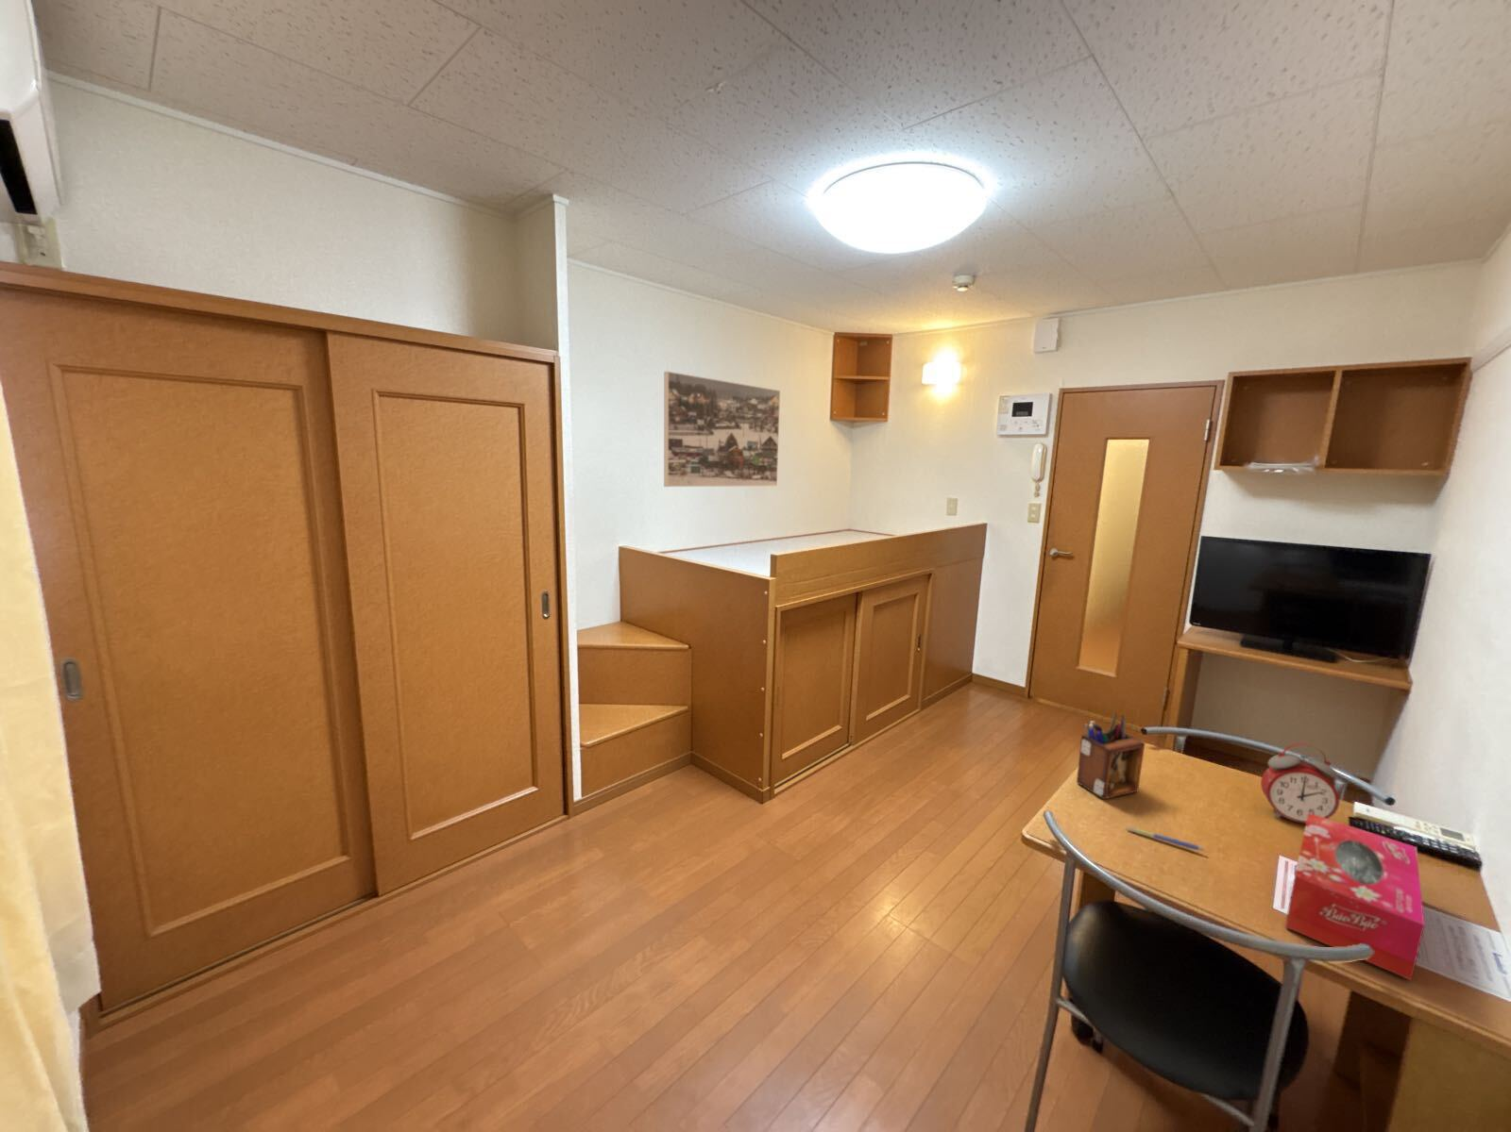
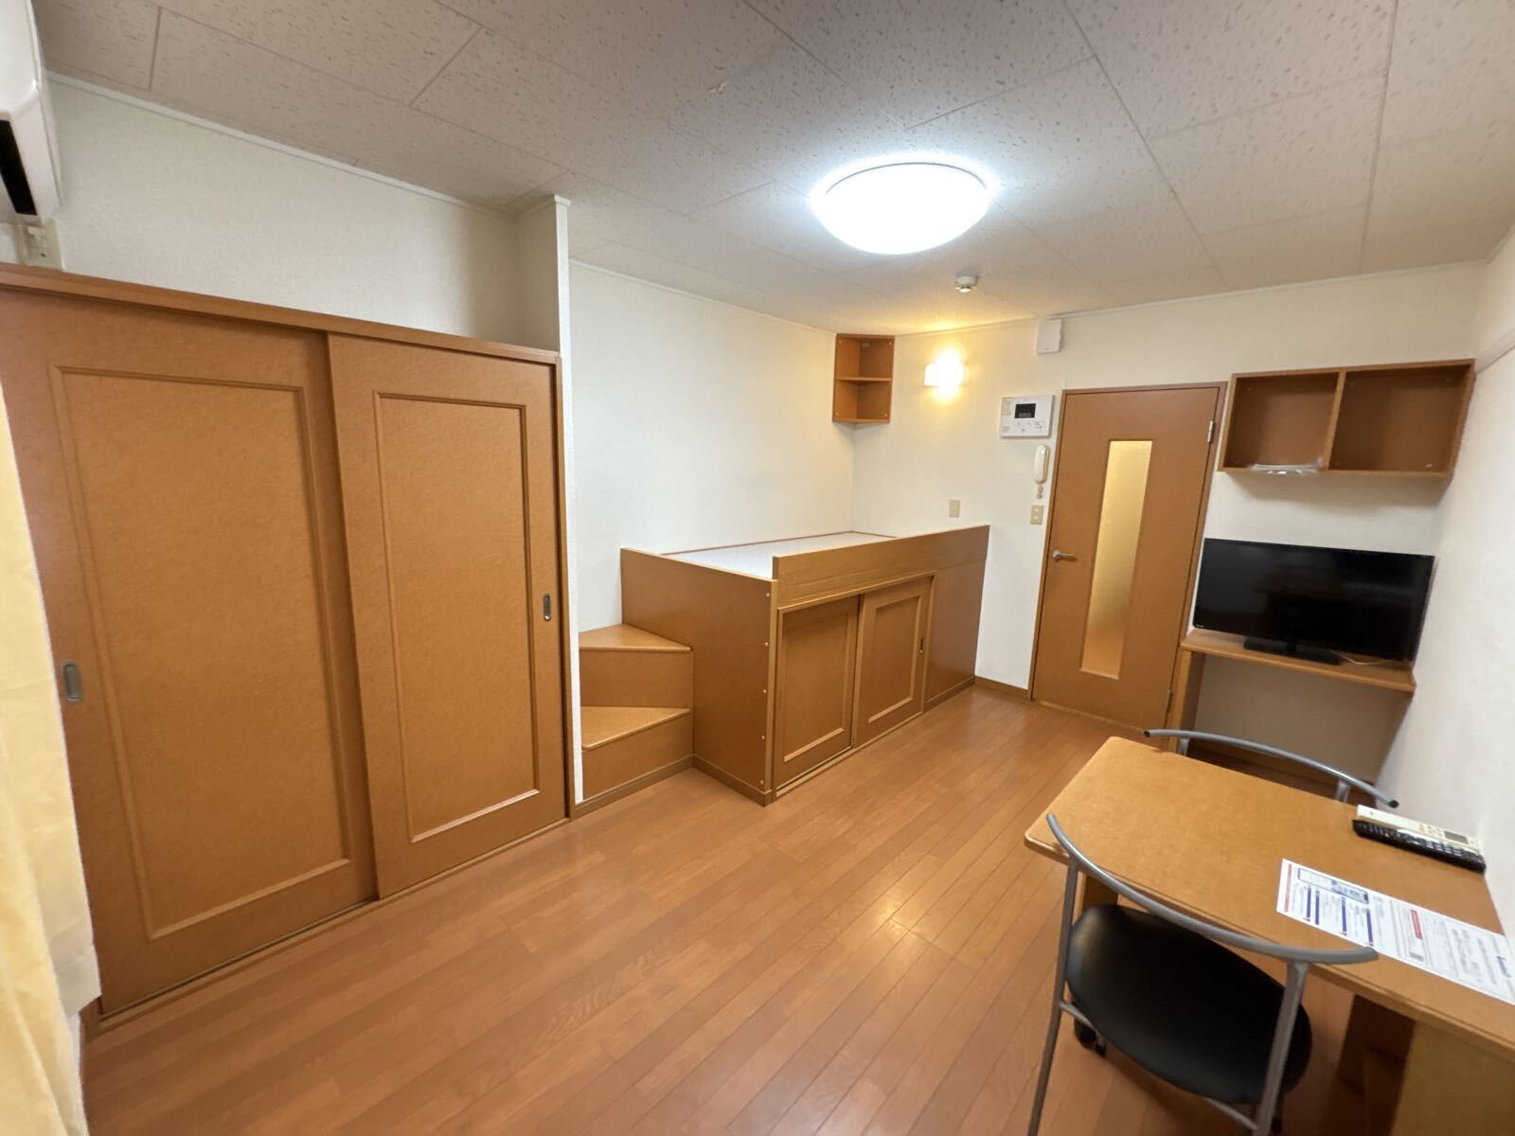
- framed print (726, 435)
- desk organizer (1110, 754)
- alarm clock (1299, 780)
- pen (1164, 837)
- tissue box (1353, 885)
